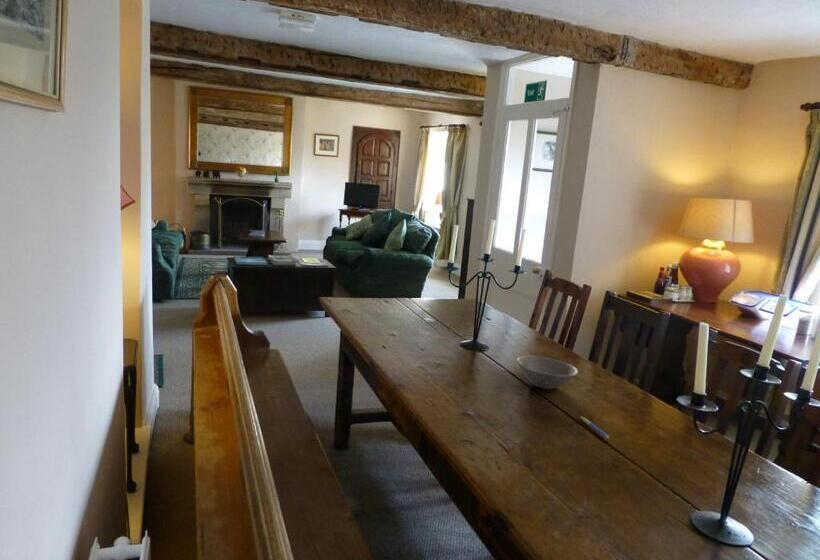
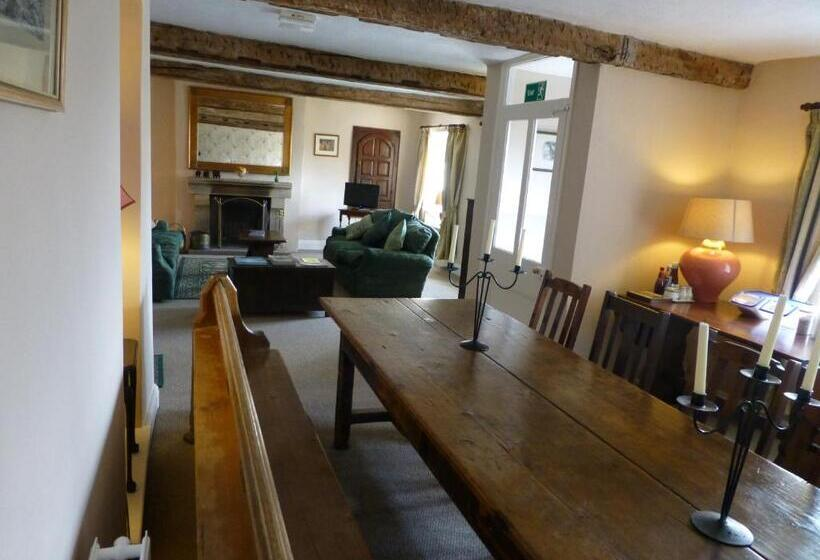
- pen (593, 426)
- bowl (546, 374)
